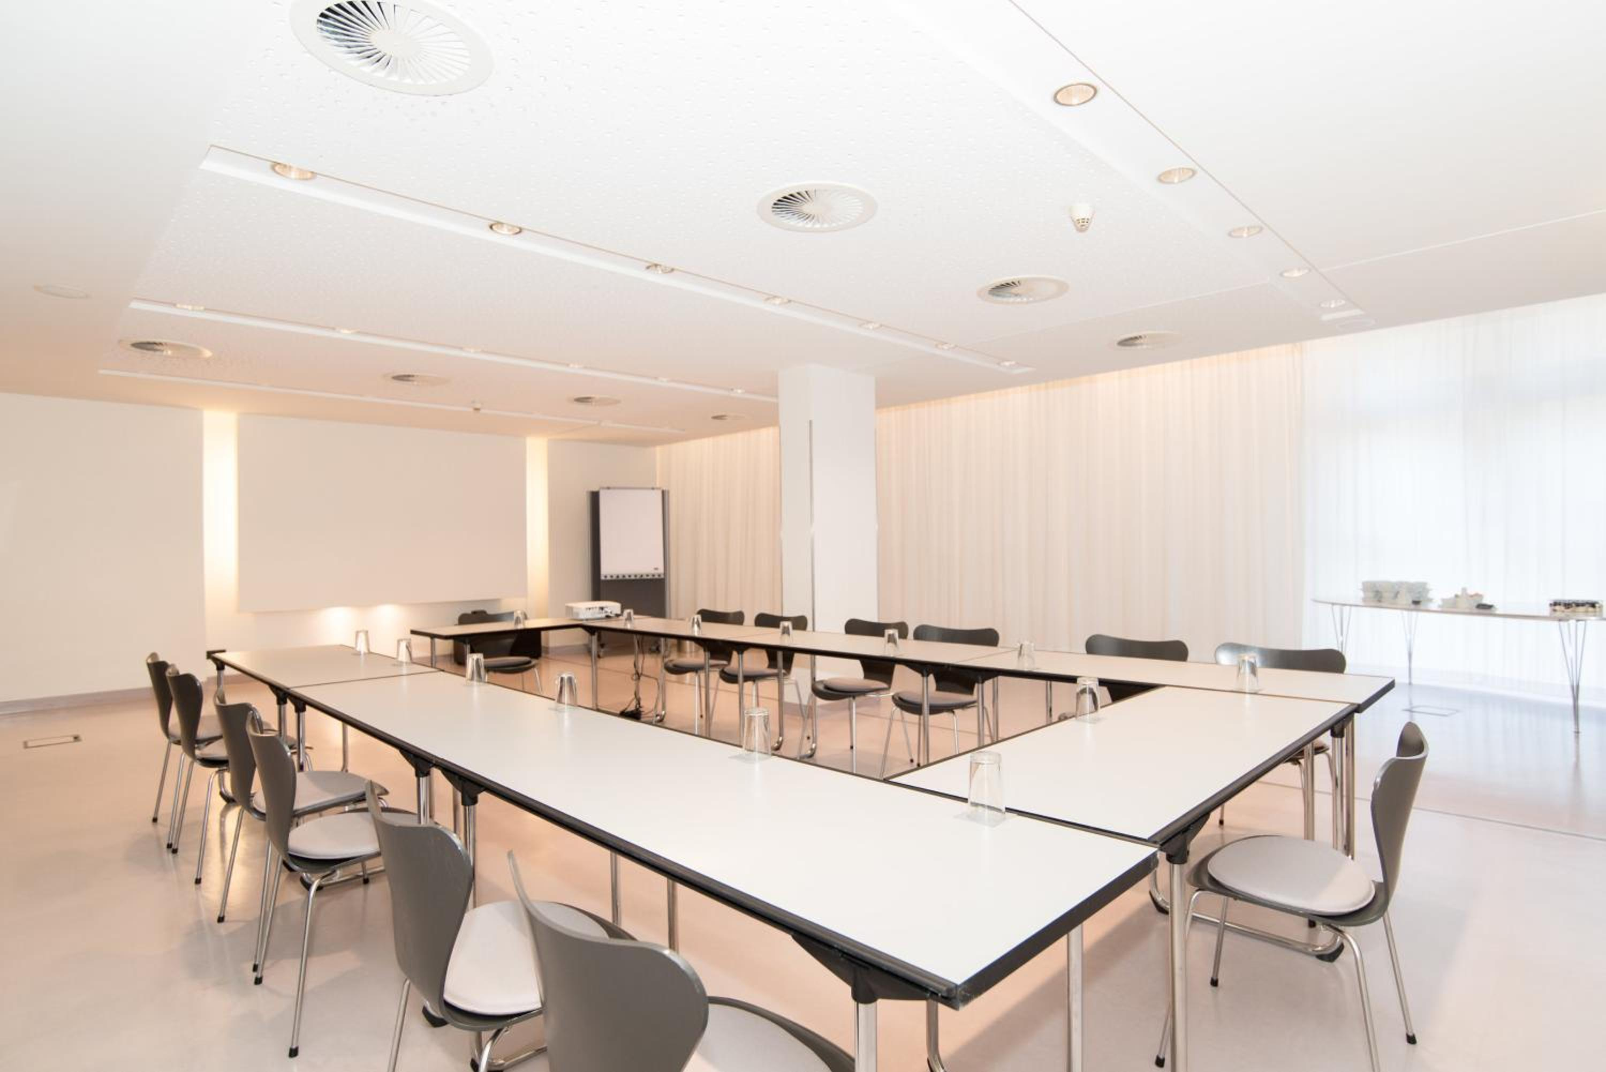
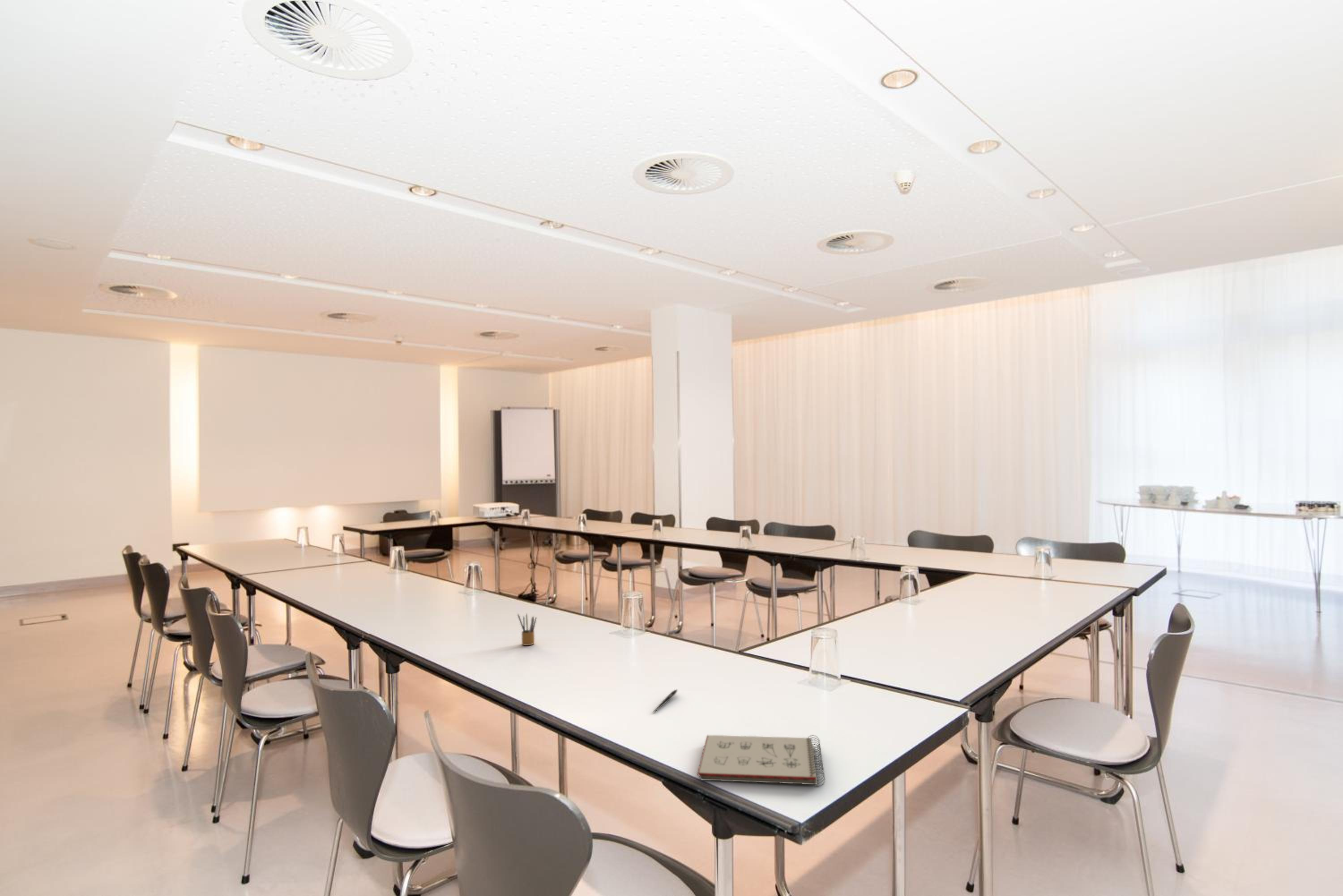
+ pen (665, 700)
+ pencil box (527, 628)
+ notepad (760, 756)
